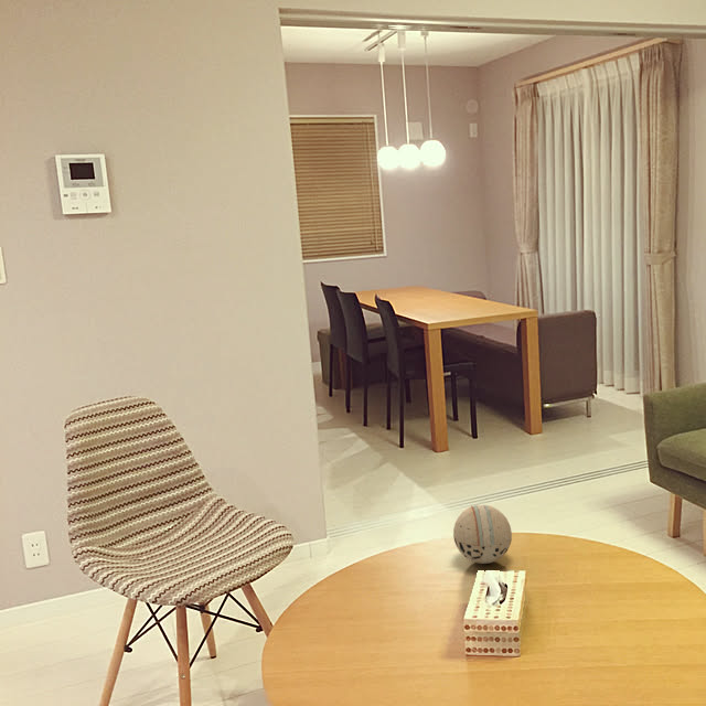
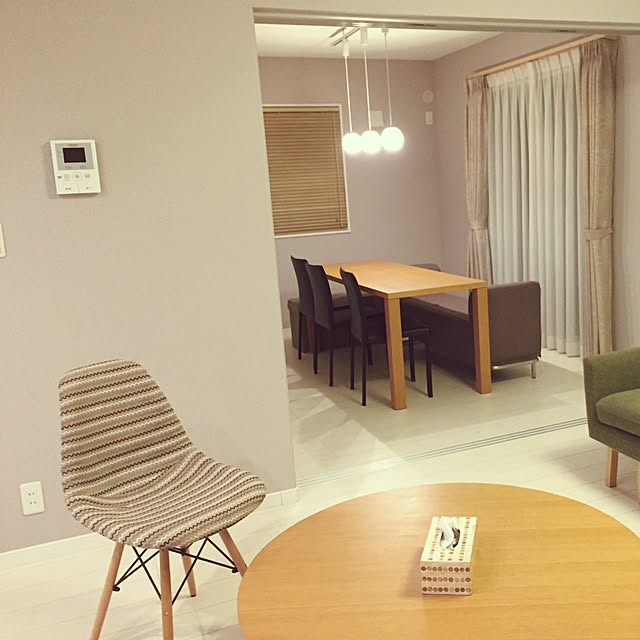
- decorative ball (482, 534)
